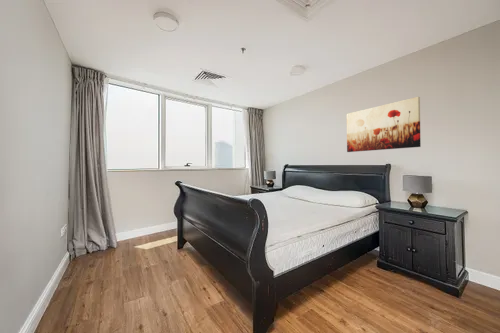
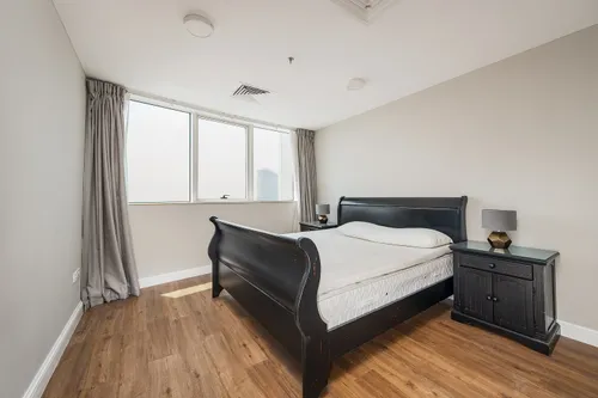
- wall art (378, 128)
